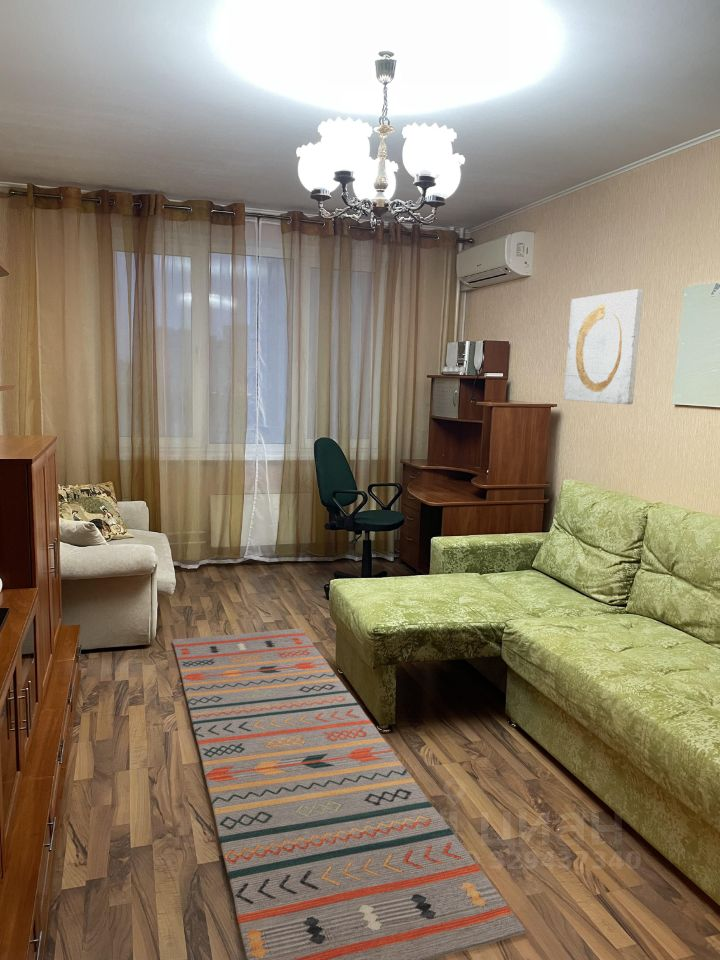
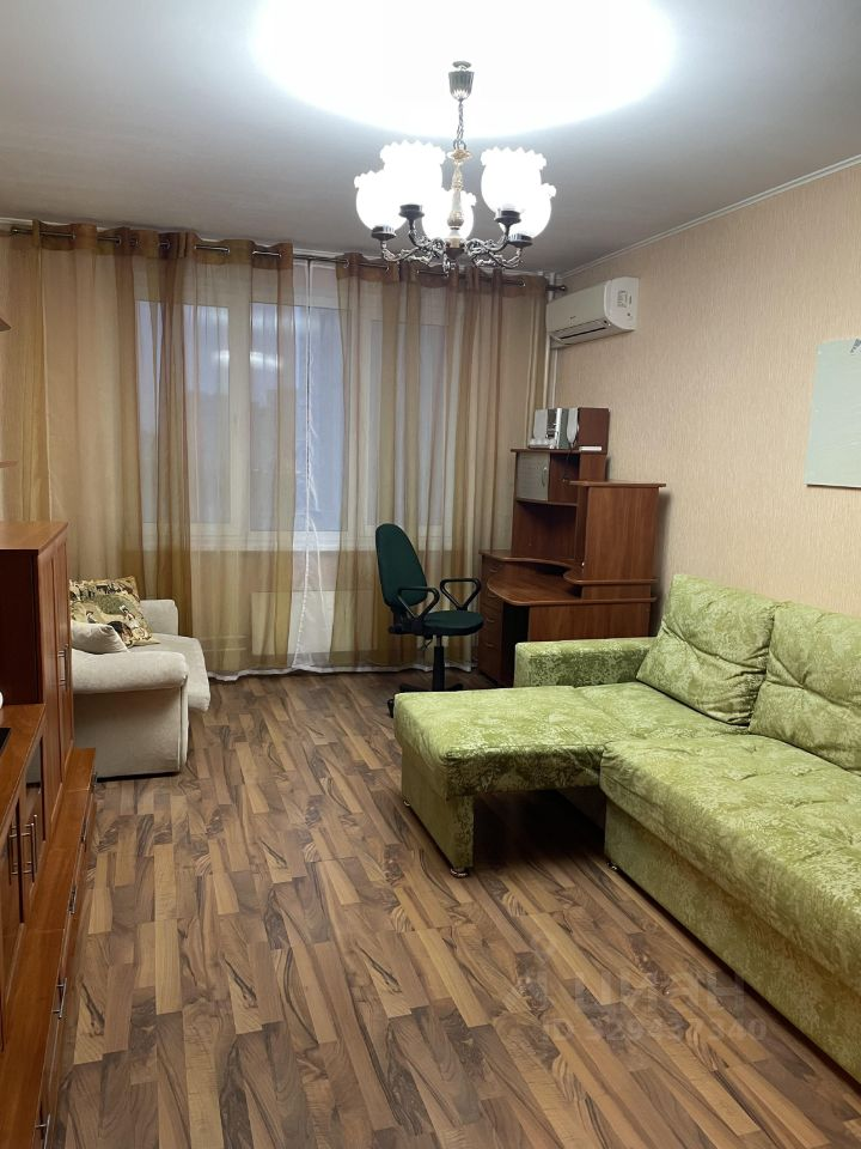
- rug (289, 736)
- wall art (600, 348)
